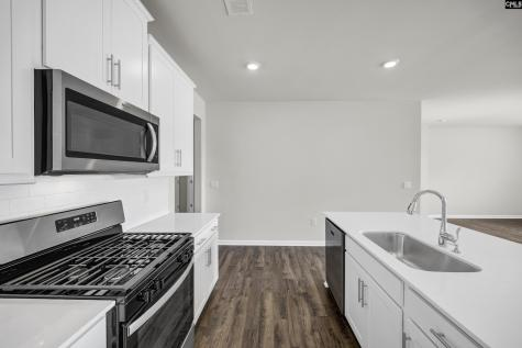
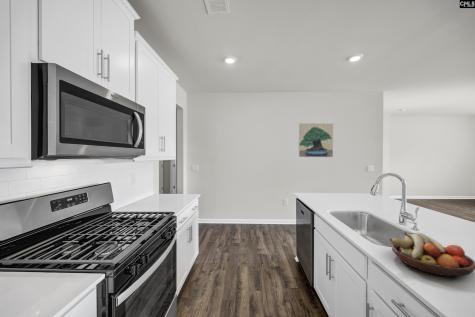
+ fruit bowl (429, 250)
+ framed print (315, 140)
